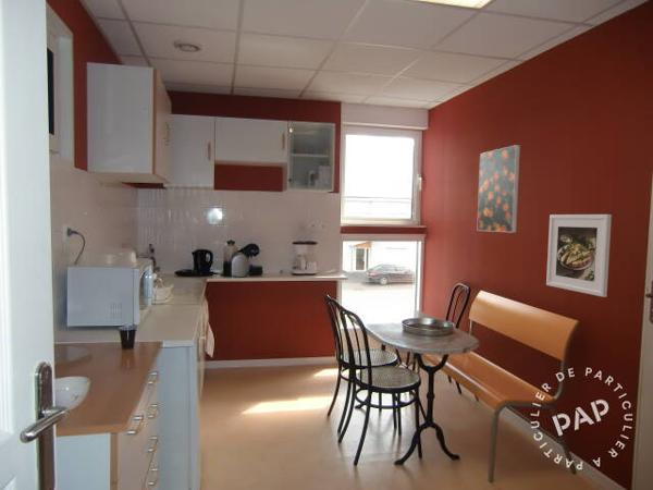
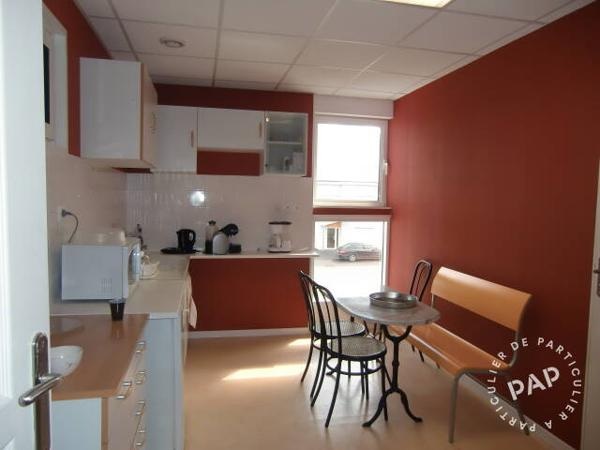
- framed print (496, 191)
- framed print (576, 253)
